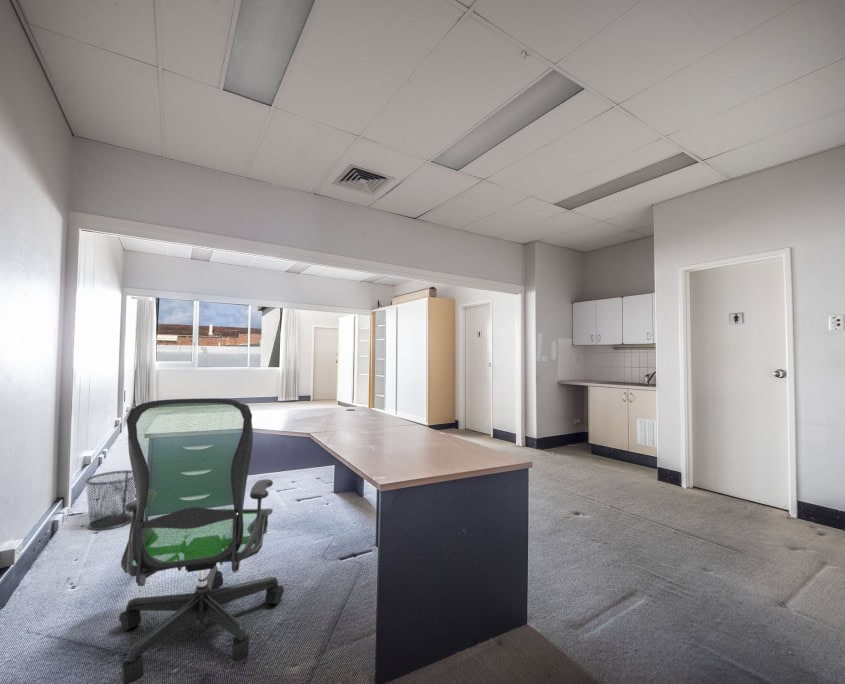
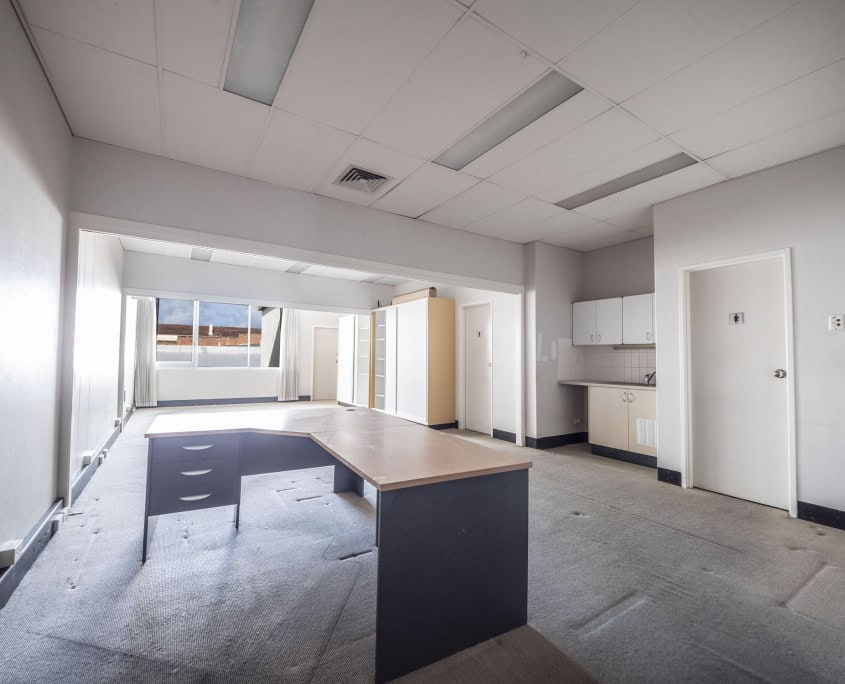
- office chair (204, 505)
- waste bin (111, 499)
